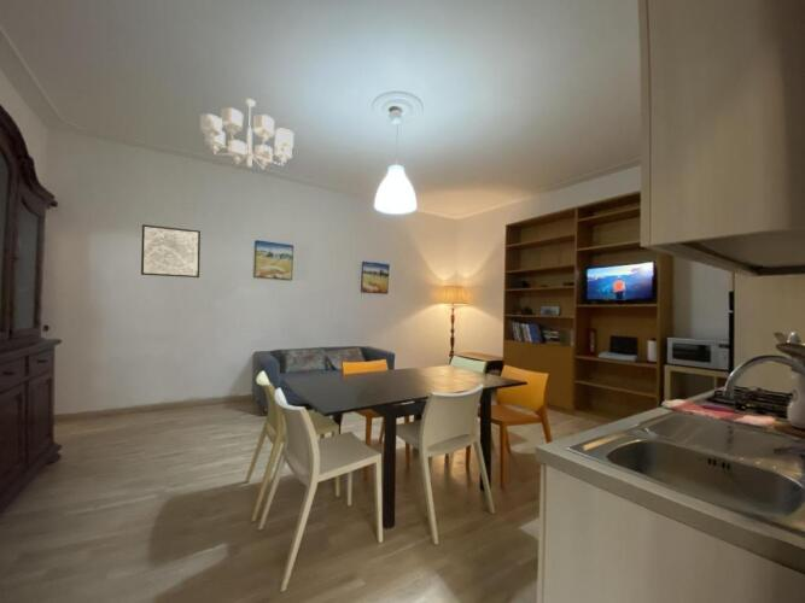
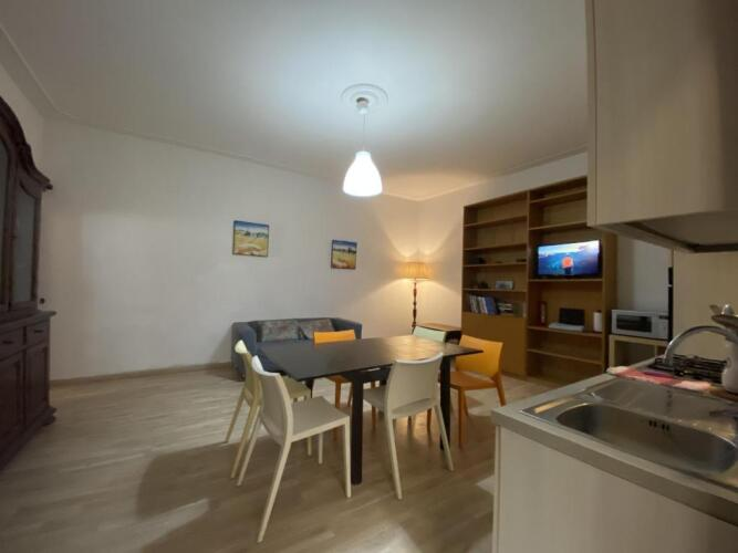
- wall art (171, 252)
- chandelier (249, 134)
